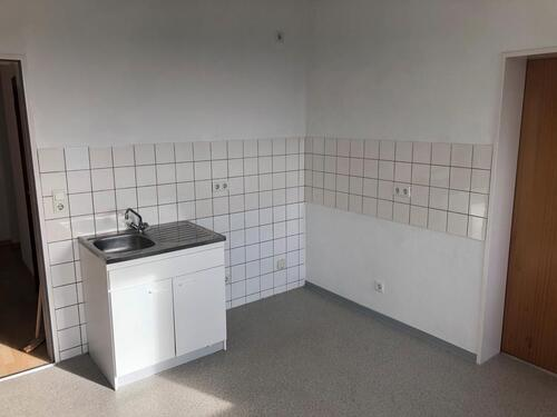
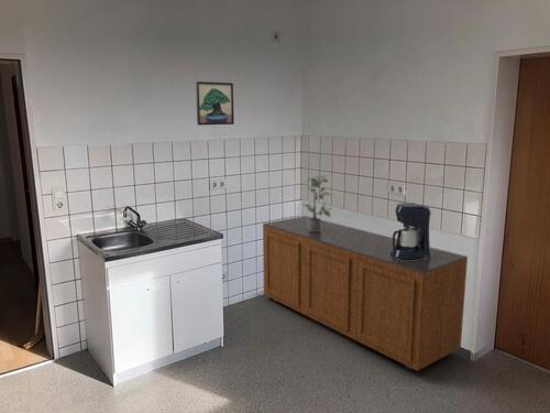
+ potted plant (322, 203)
+ coffee maker (411, 229)
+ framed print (215, 104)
+ sideboard (349, 281)
